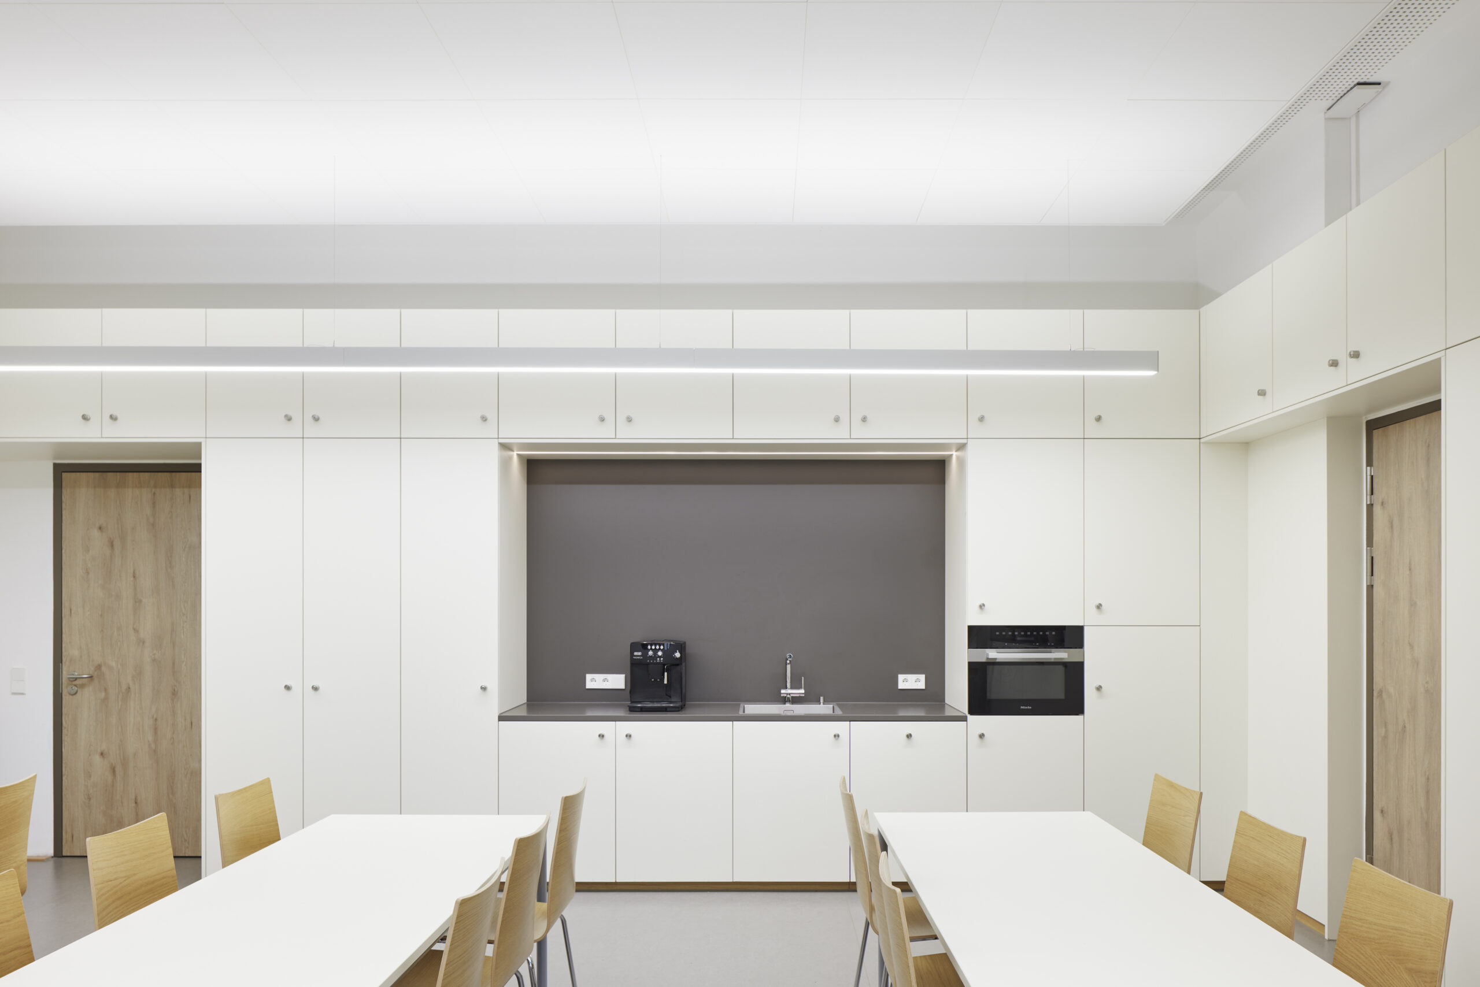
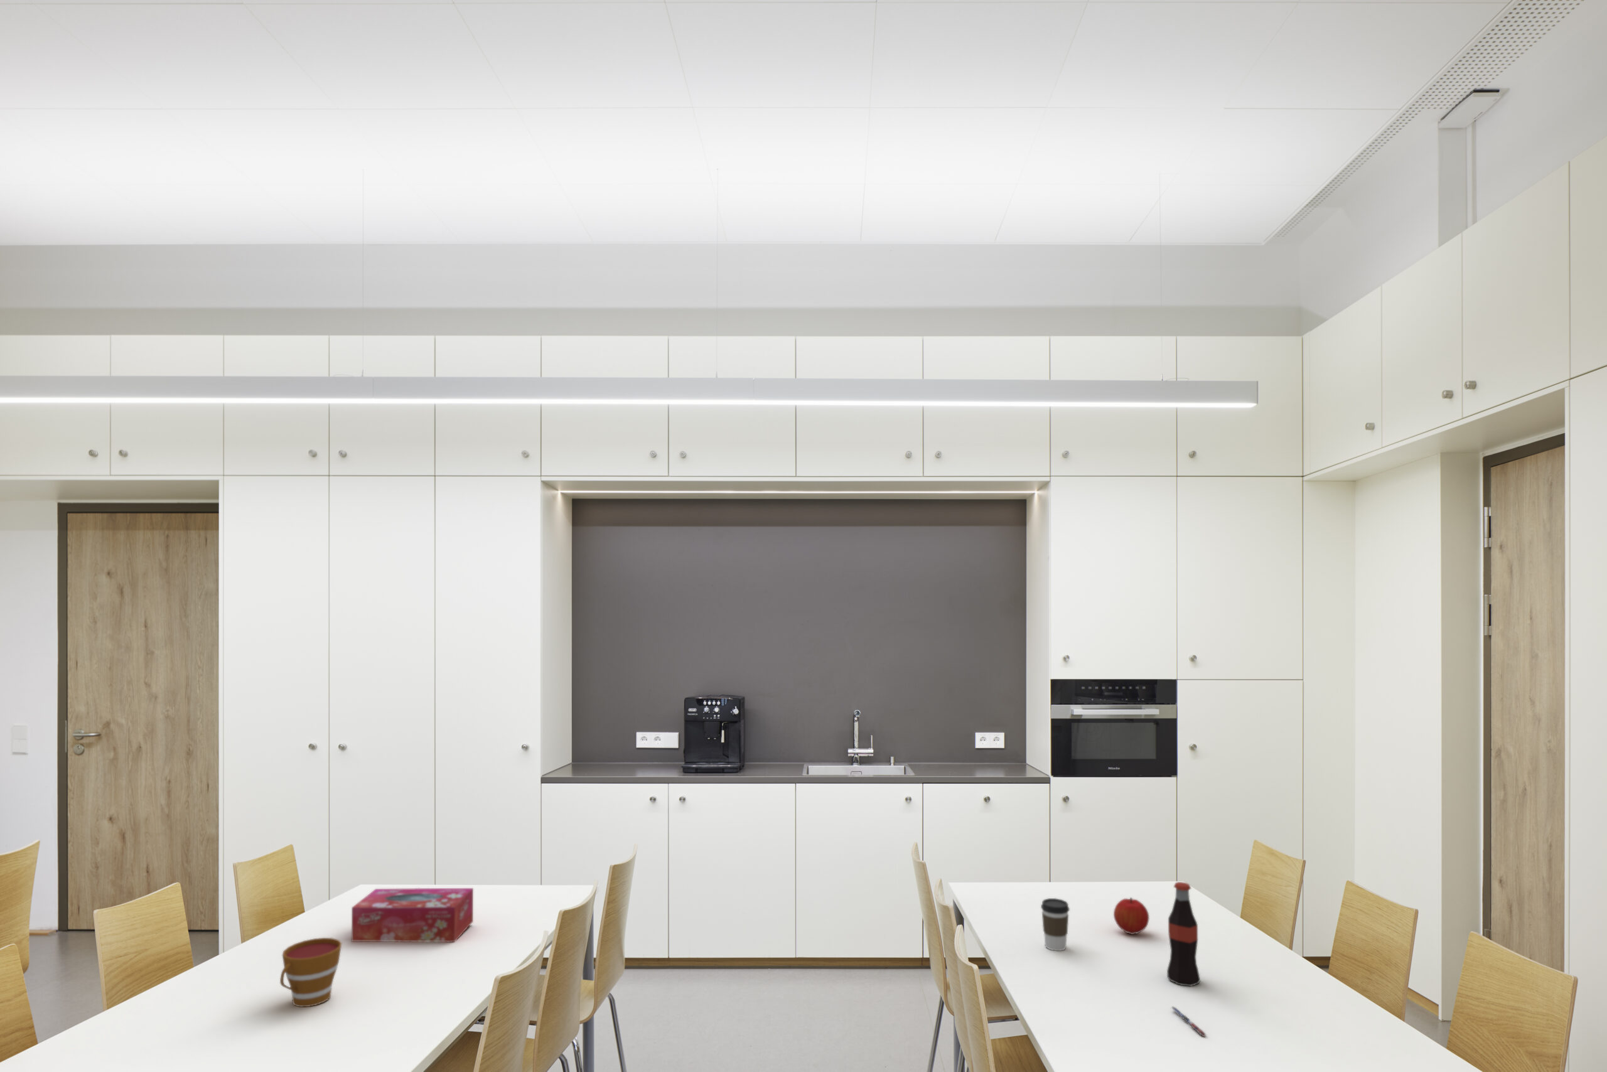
+ bottle (1182, 931)
+ cup (309, 975)
+ coffee cup (1055, 925)
+ pen (1188, 1019)
+ fruit (1131, 914)
+ tissue box (414, 914)
